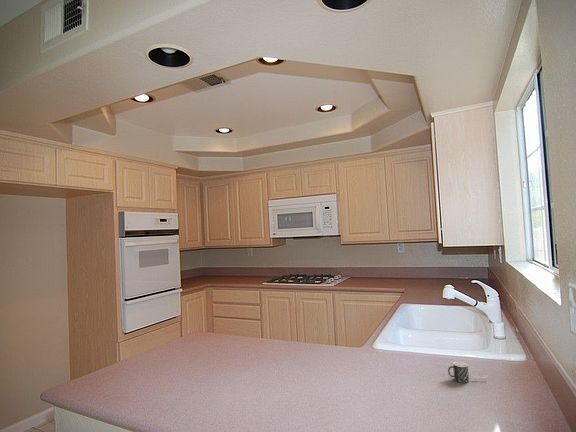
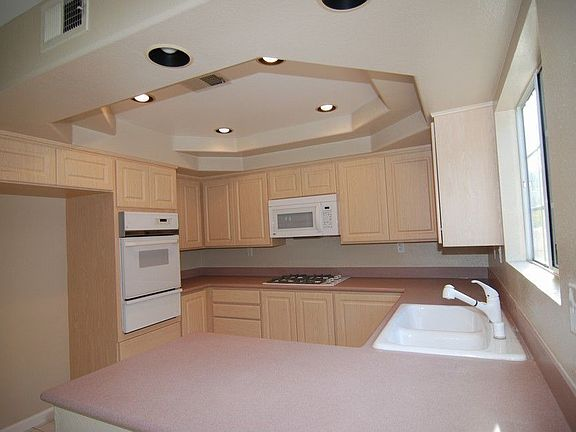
- mug (467, 371)
